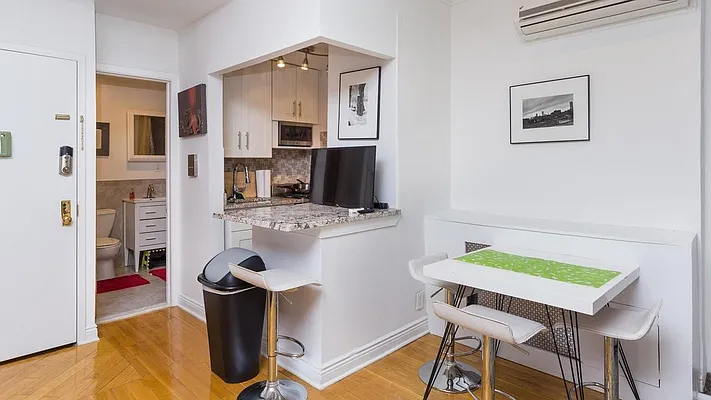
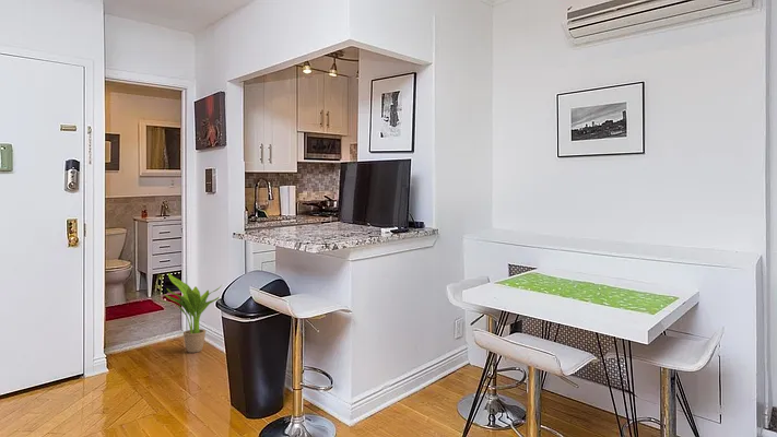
+ potted plant (189, 314)
